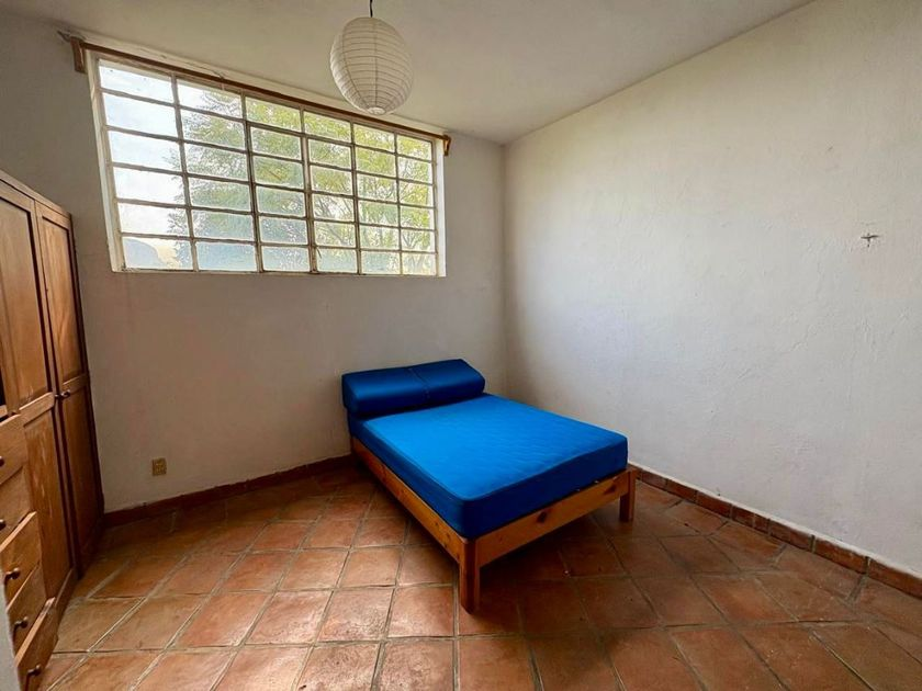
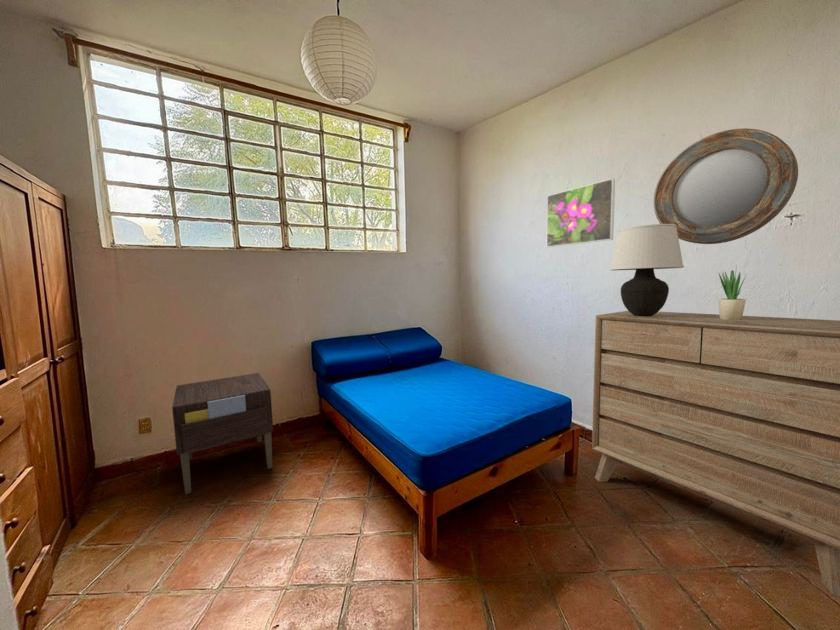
+ dresser (710, 415)
+ home mirror (716, 189)
+ nightstand (225, 426)
+ potted plant (730, 290)
+ table lamp (644, 271)
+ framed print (577, 216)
